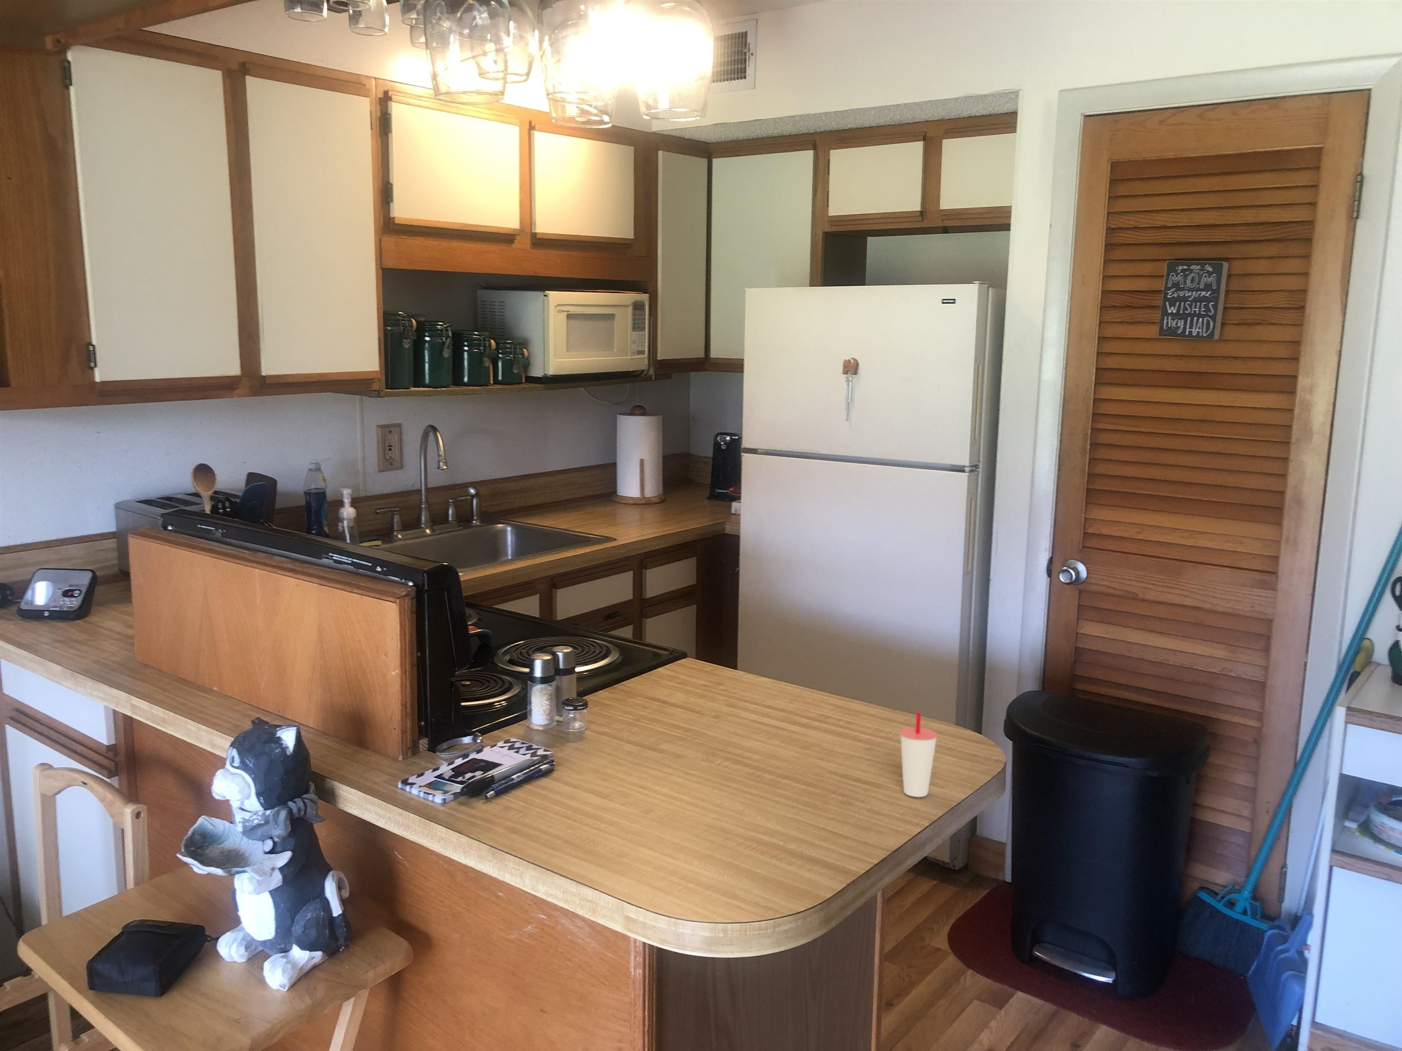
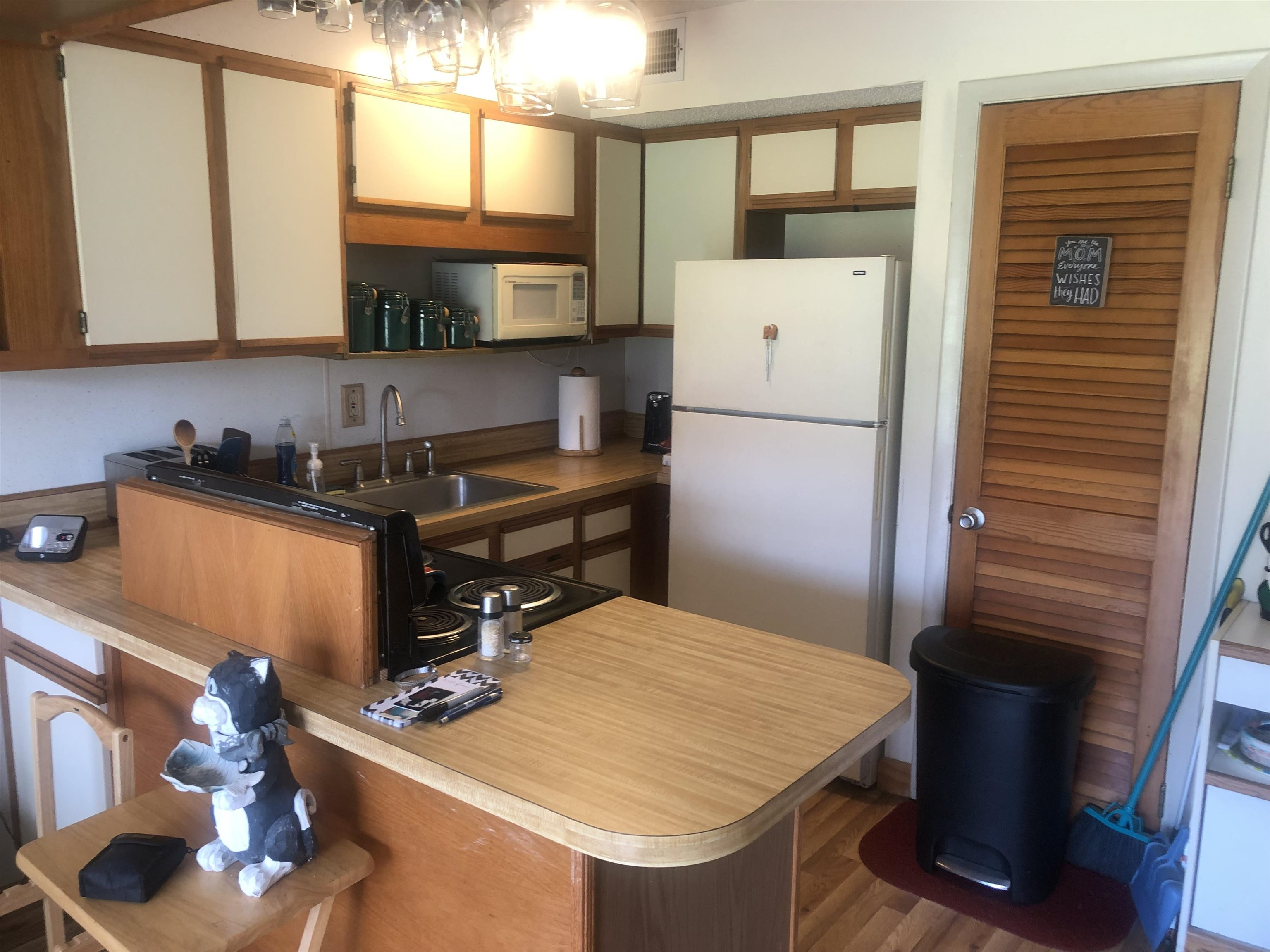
- cup (917, 753)
